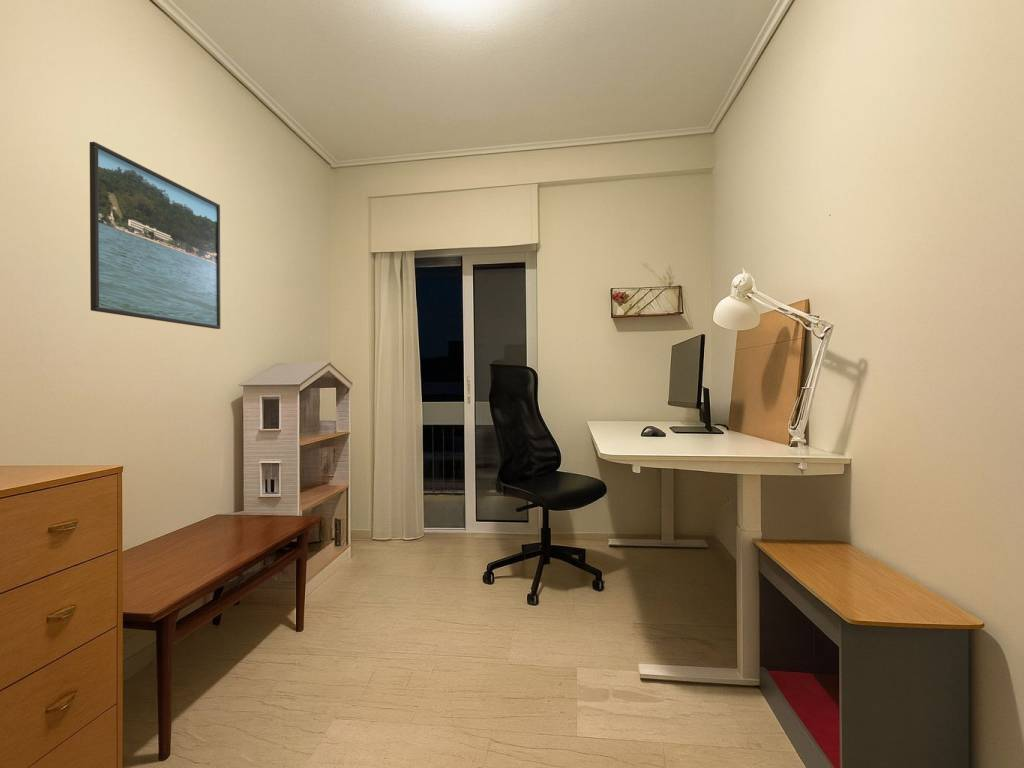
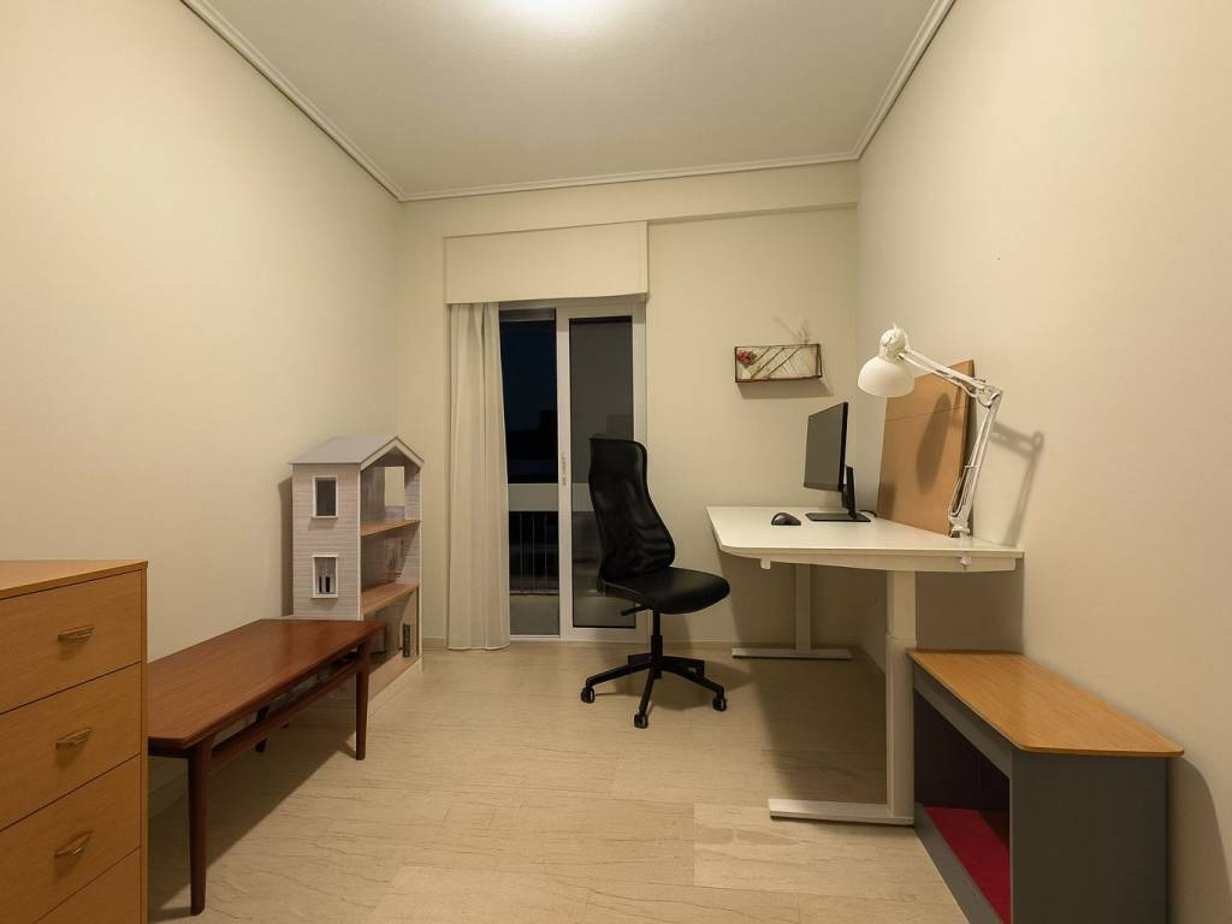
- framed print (165, 249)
